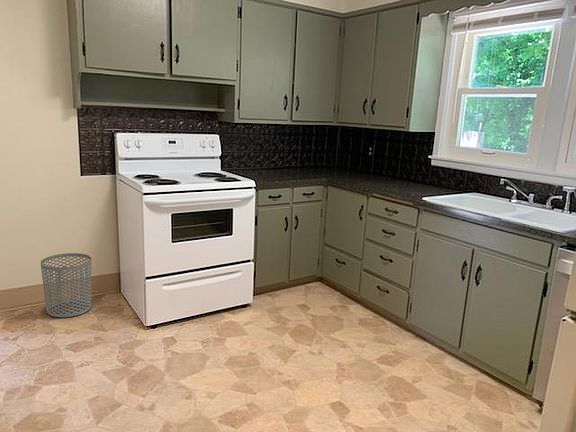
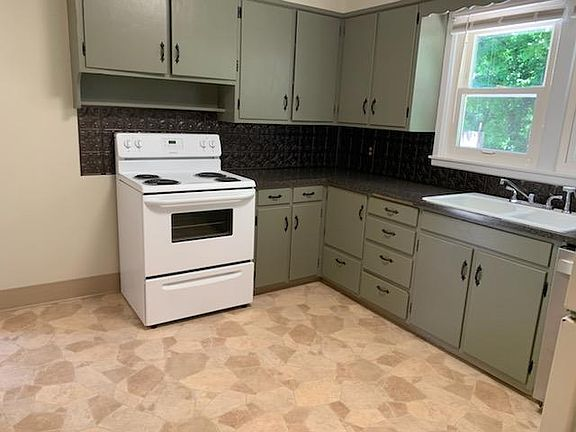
- waste bin (67, 285)
